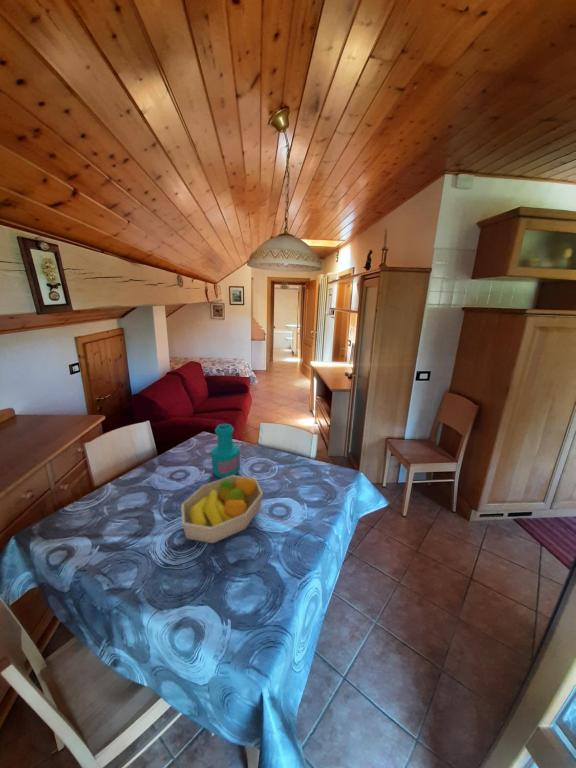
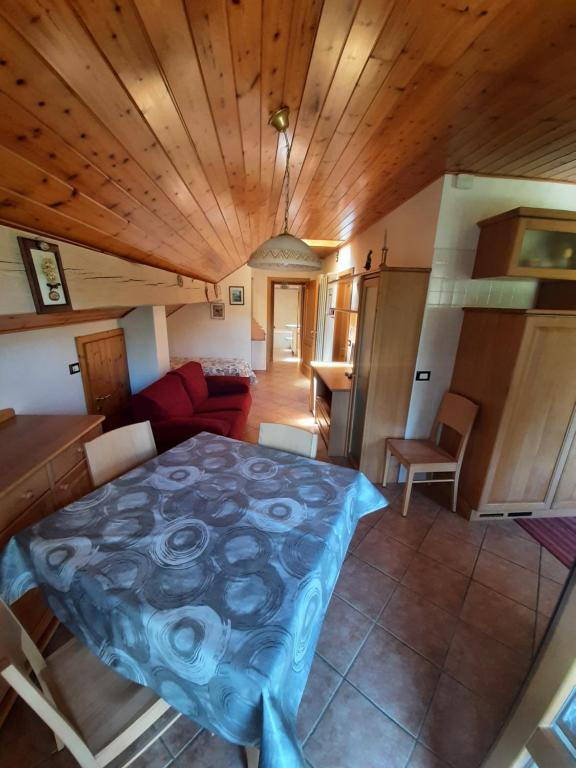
- fruit bowl (223, 504)
- bottle (225, 449)
